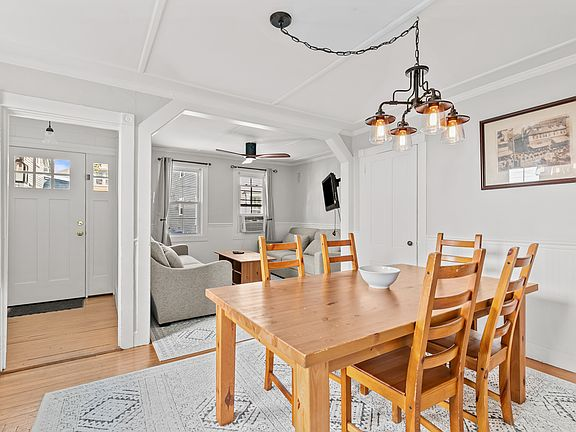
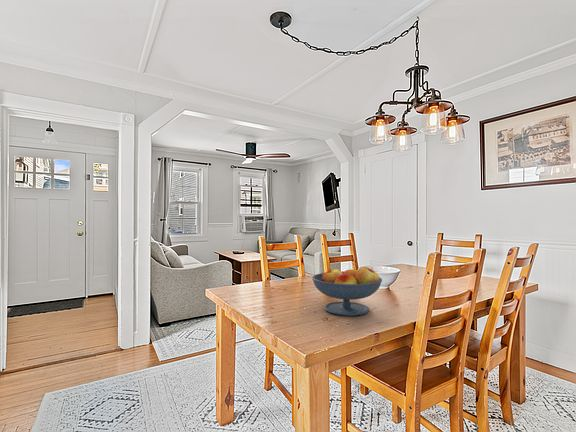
+ fruit bowl (346, 287)
